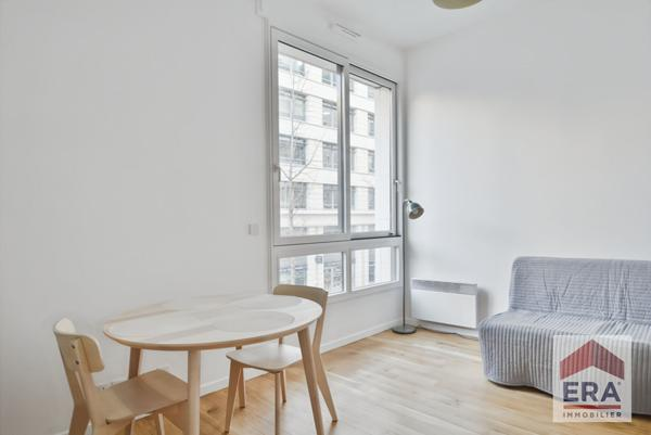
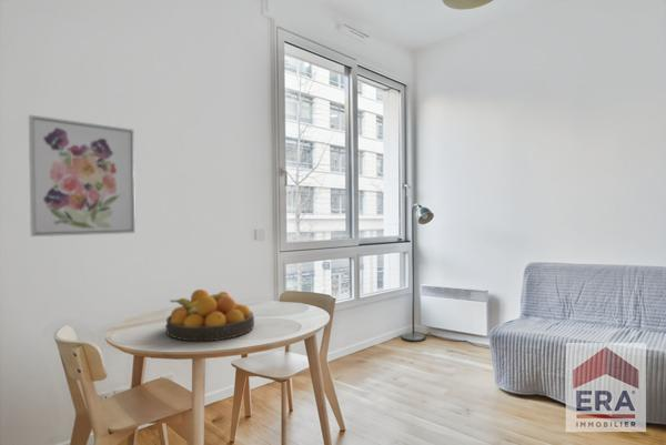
+ wall art (85, 179)
+ fruit bowl (211, 310)
